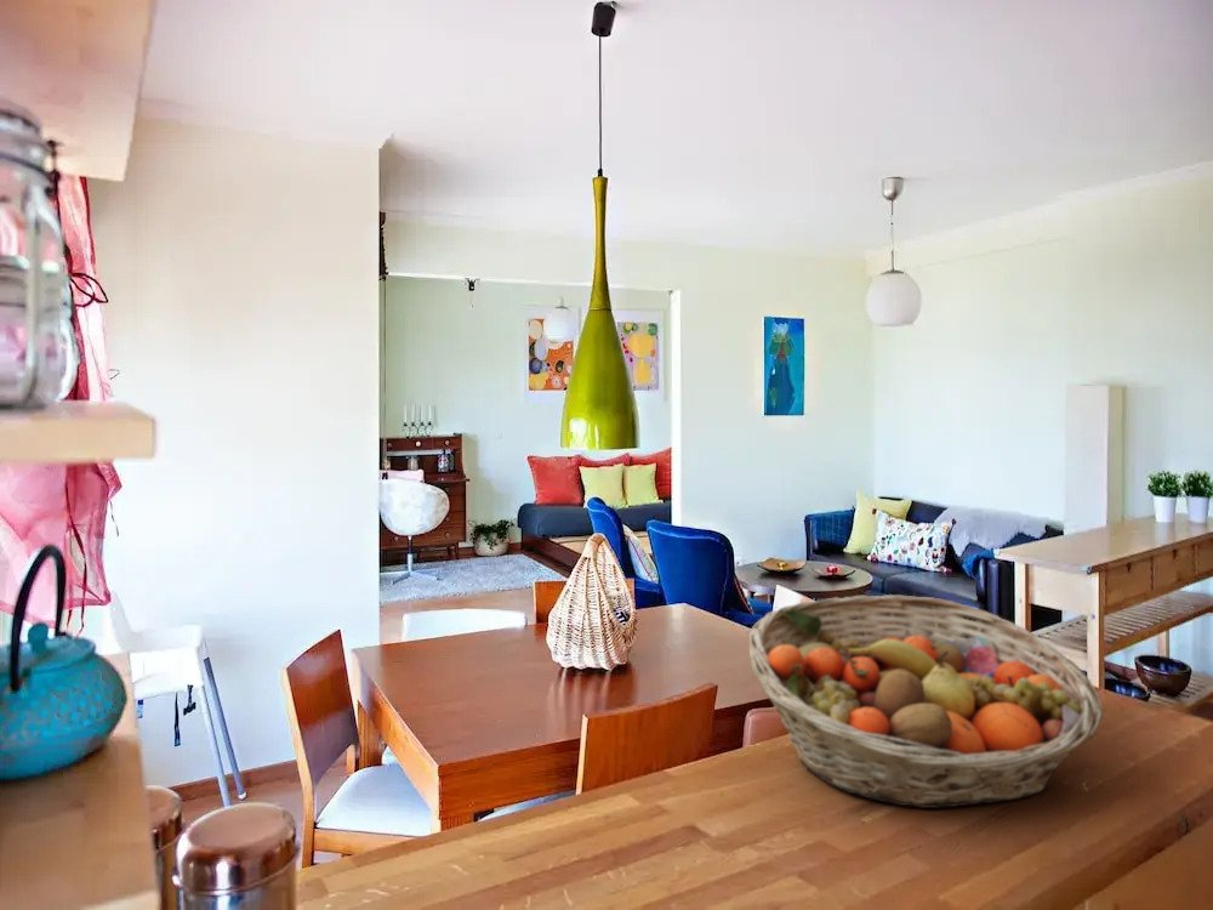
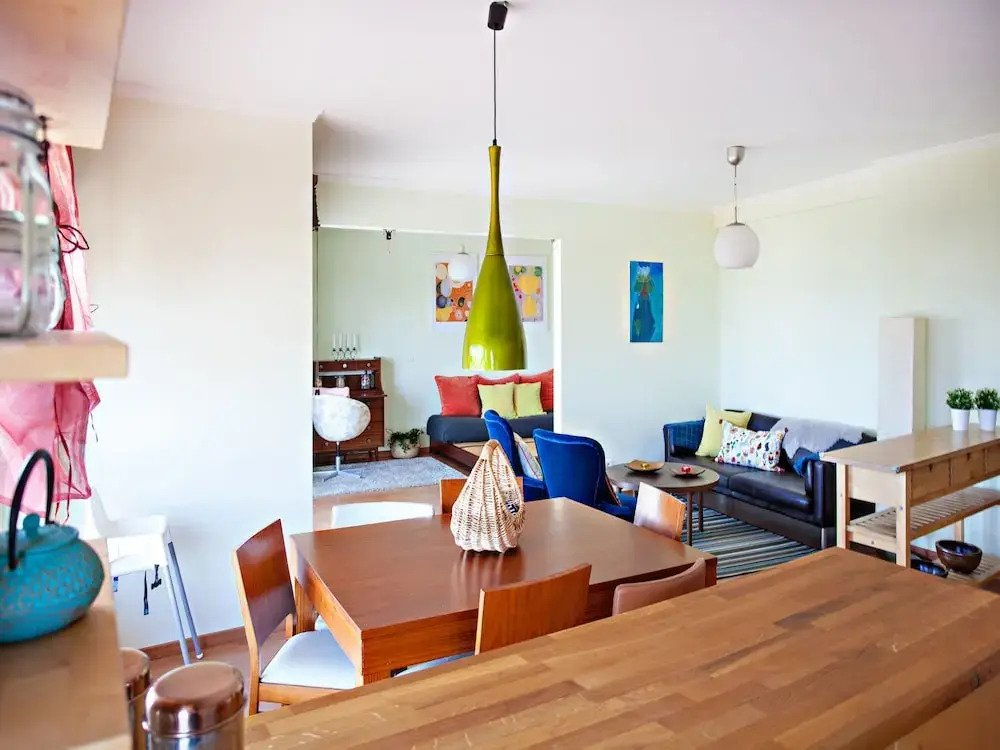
- fruit basket (915, 690)
